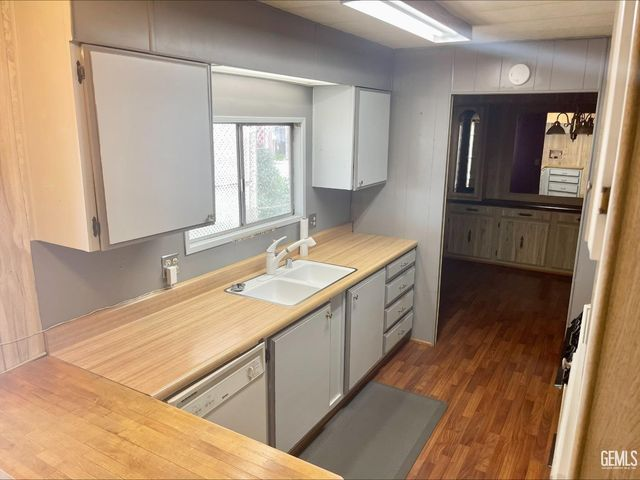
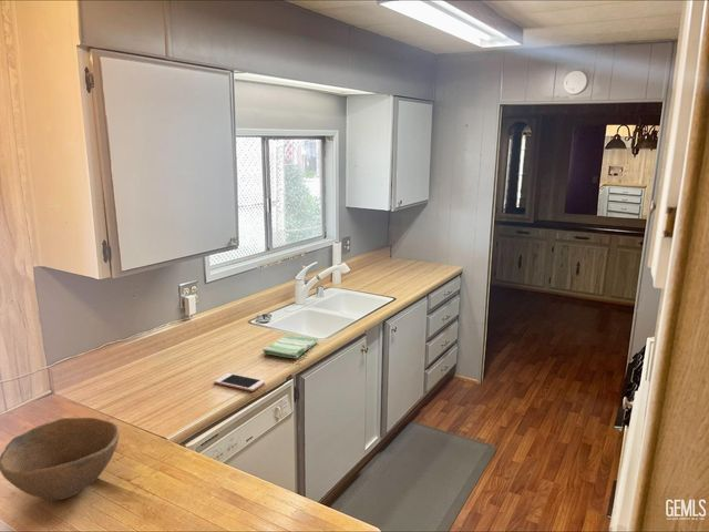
+ cell phone (239, 381)
+ bowl (63, 467)
+ dish towel (290, 345)
